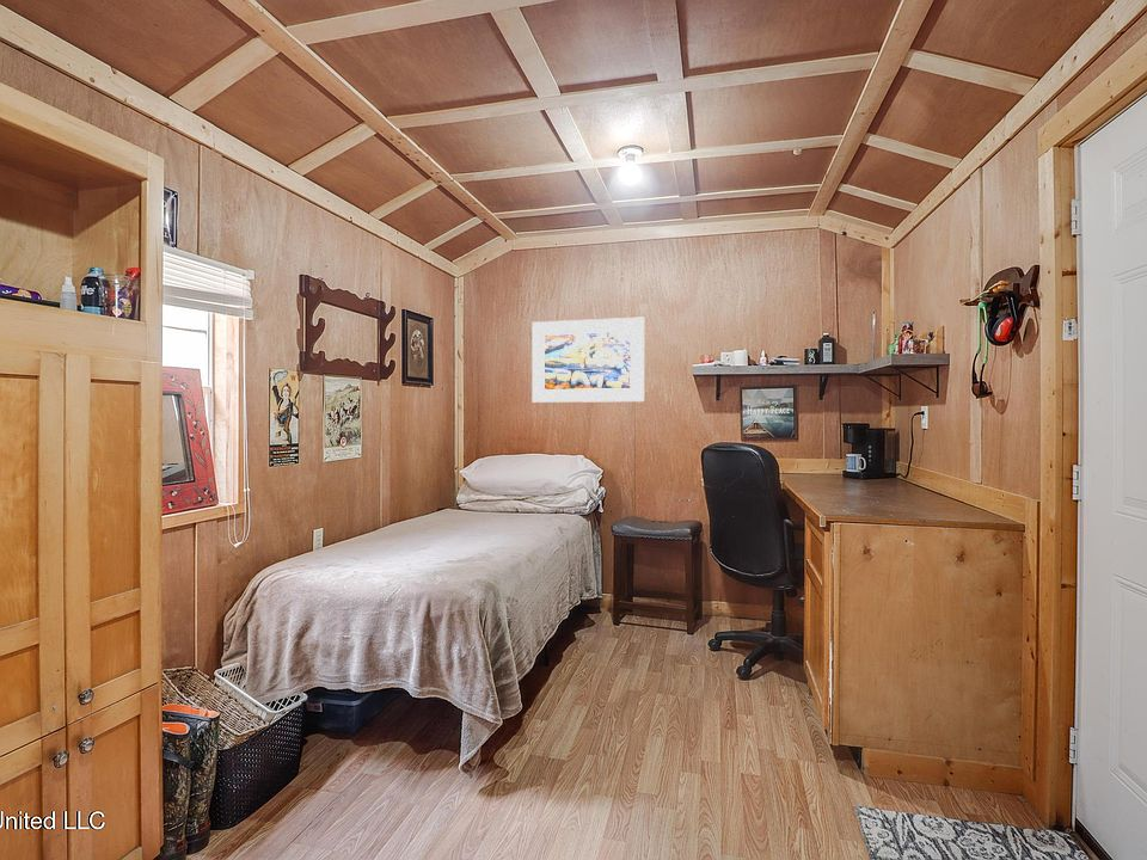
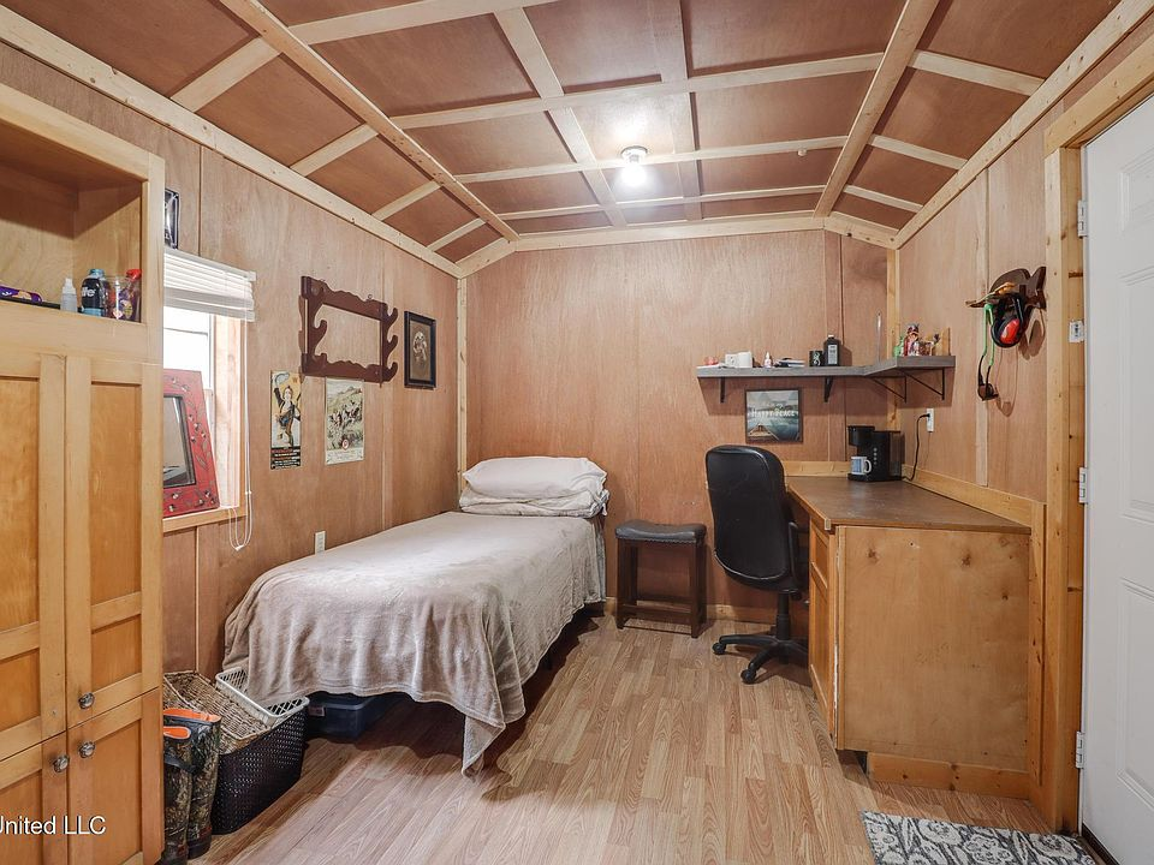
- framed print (587, 361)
